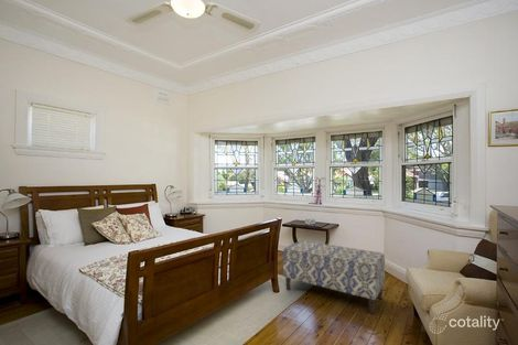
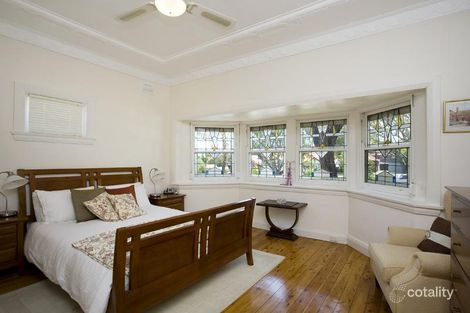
- bench (332, 271)
